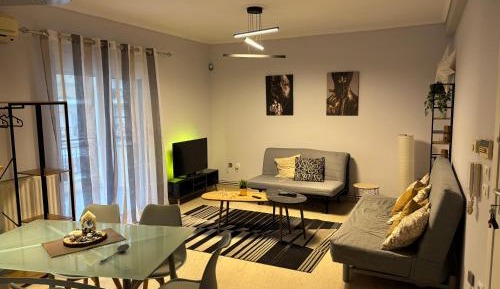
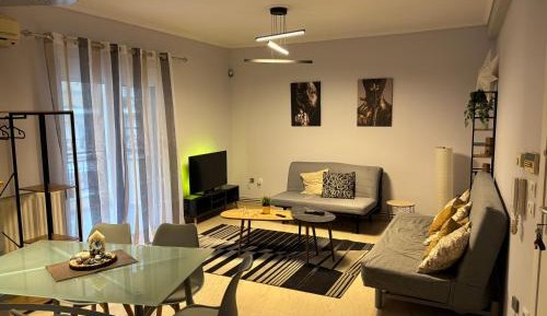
- spoon (115, 253)
